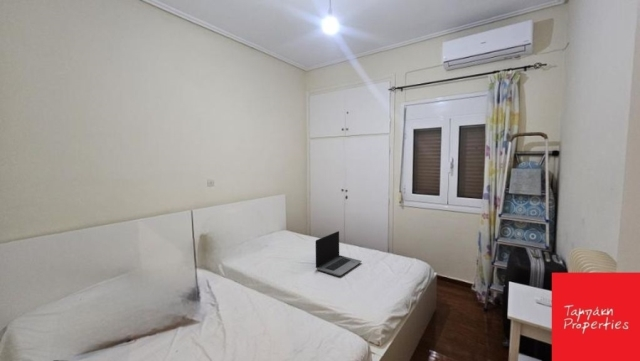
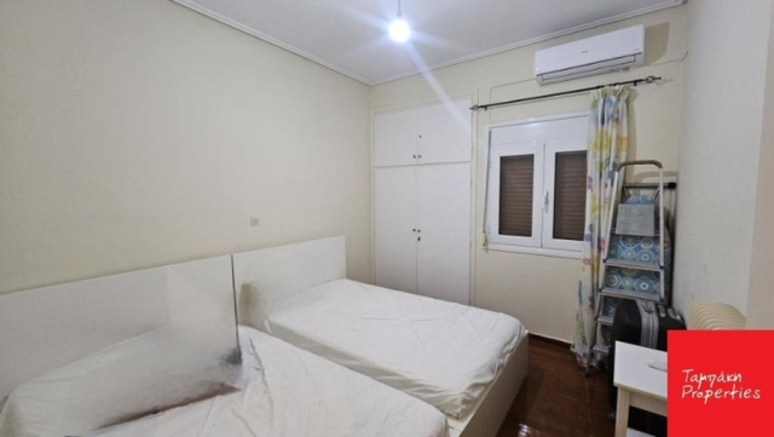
- laptop computer (338, 252)
